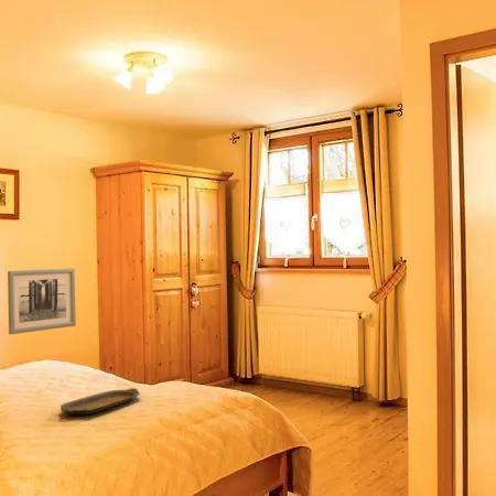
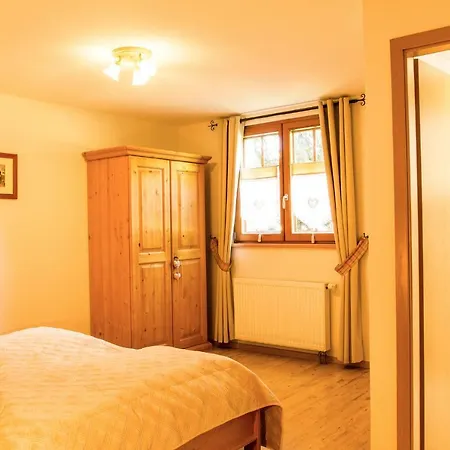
- serving tray (101, 401)
- wall art (43, 300)
